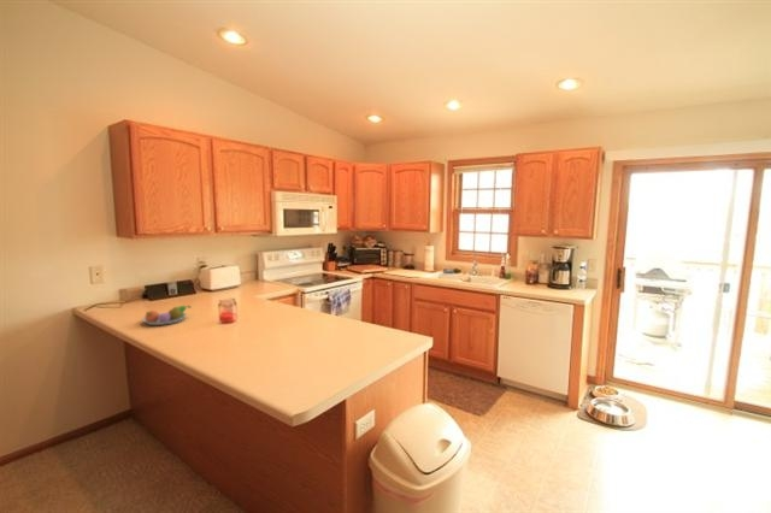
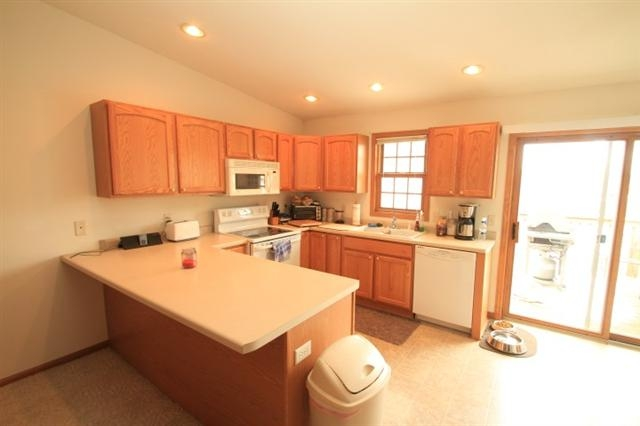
- fruit bowl (166, 312)
